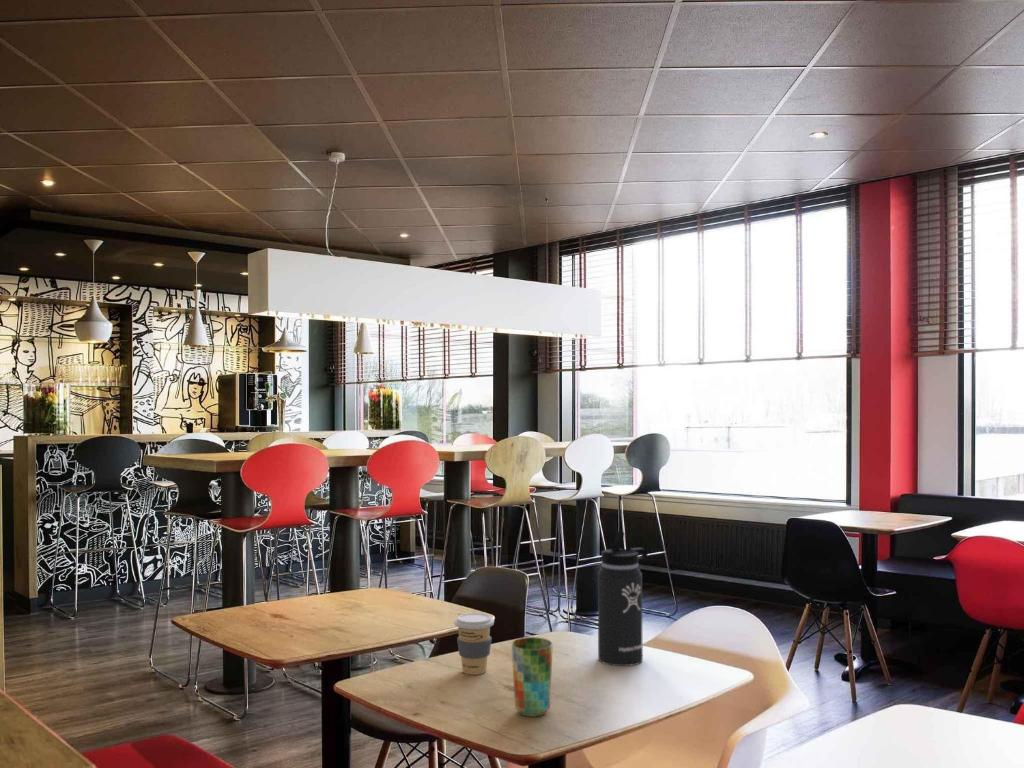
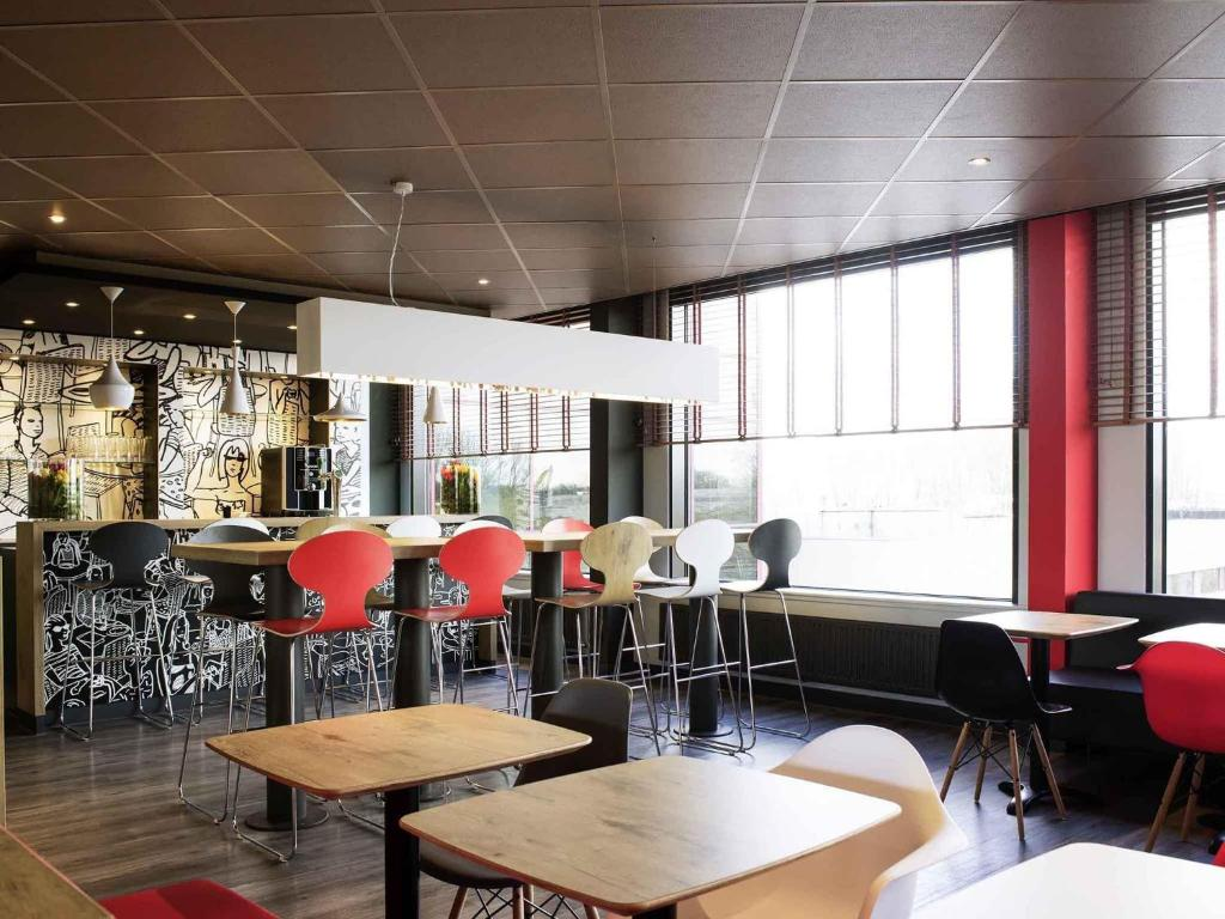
- cup (532, 677)
- coffee cup (474, 643)
- thermos bottle (624, 594)
